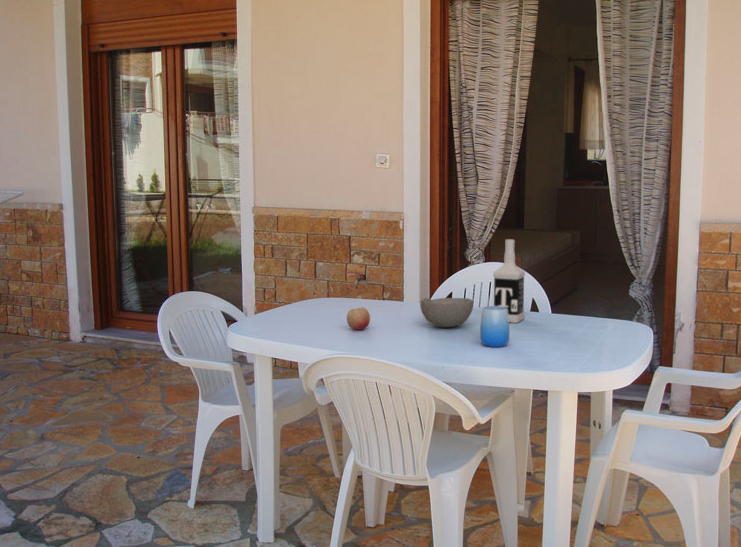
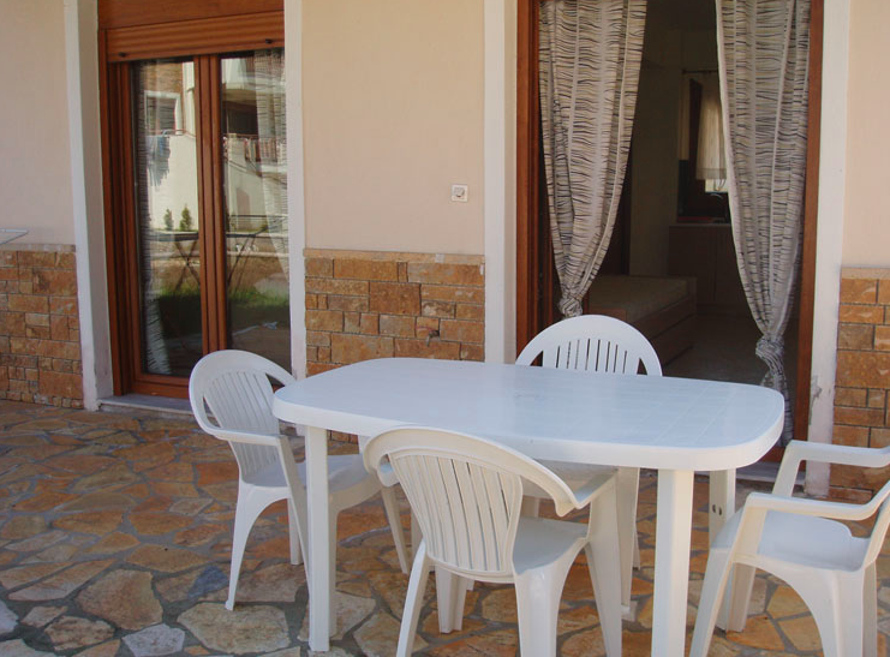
- vodka (509, 280)
- bowl (446, 312)
- cup (494, 326)
- fruit (358, 318)
